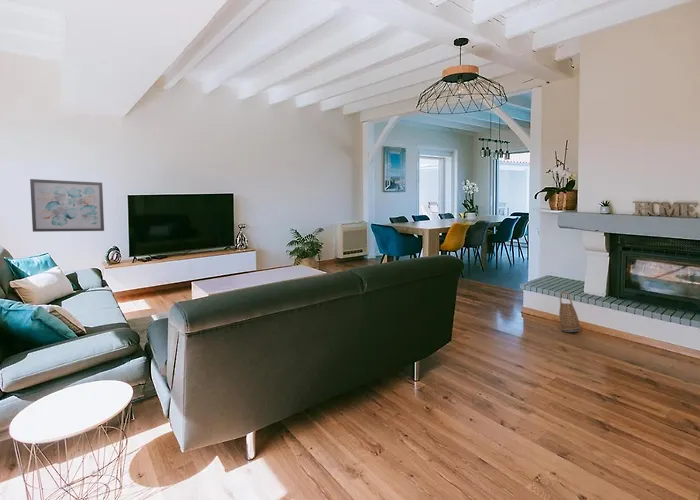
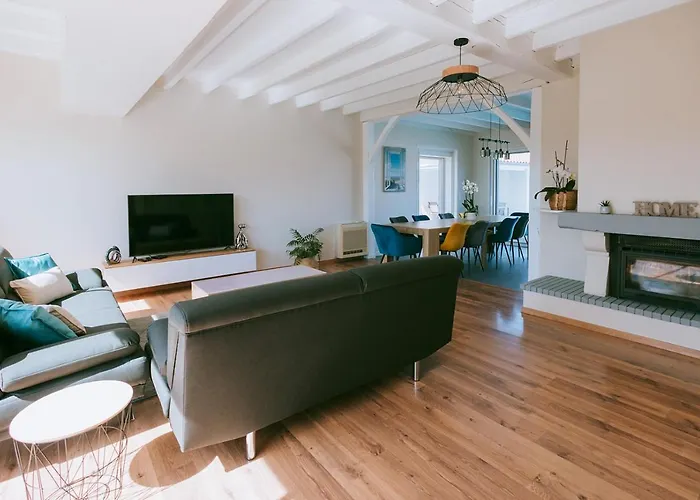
- basket (569, 311)
- wall art (68, 206)
